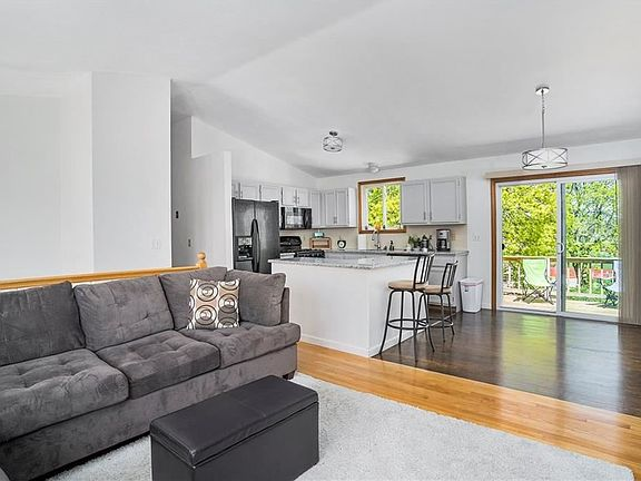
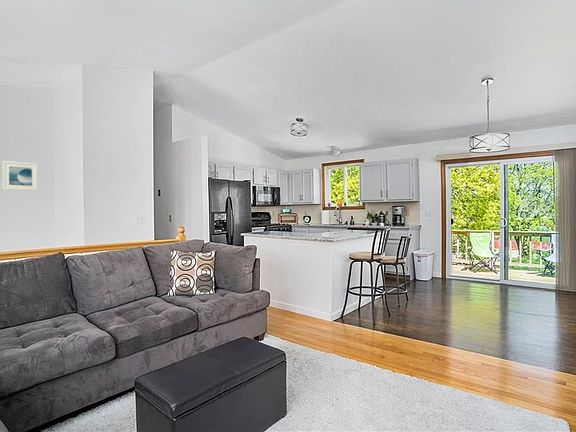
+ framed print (20, 176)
